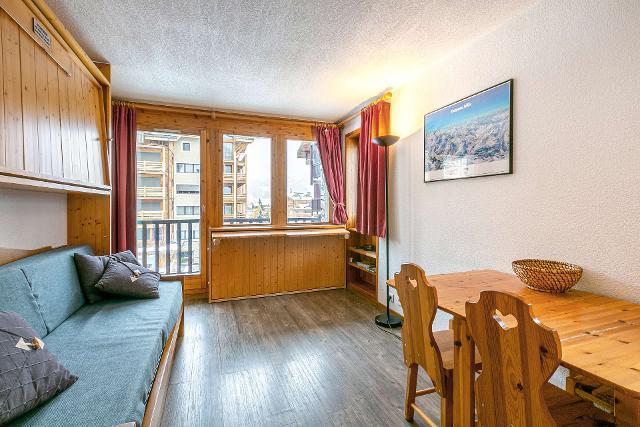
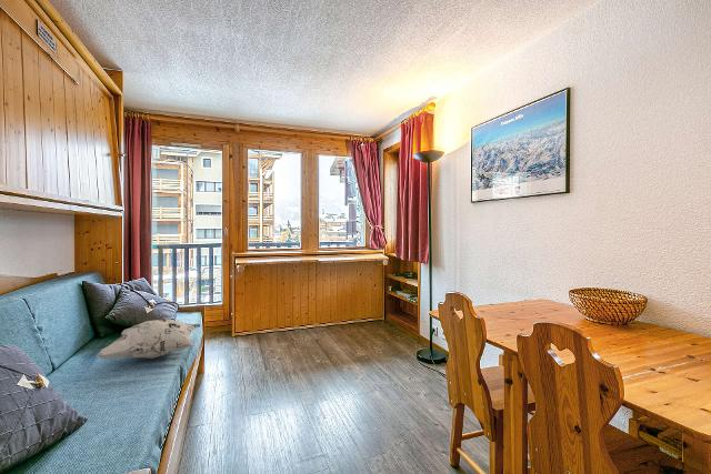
+ decorative pillow (156, 337)
